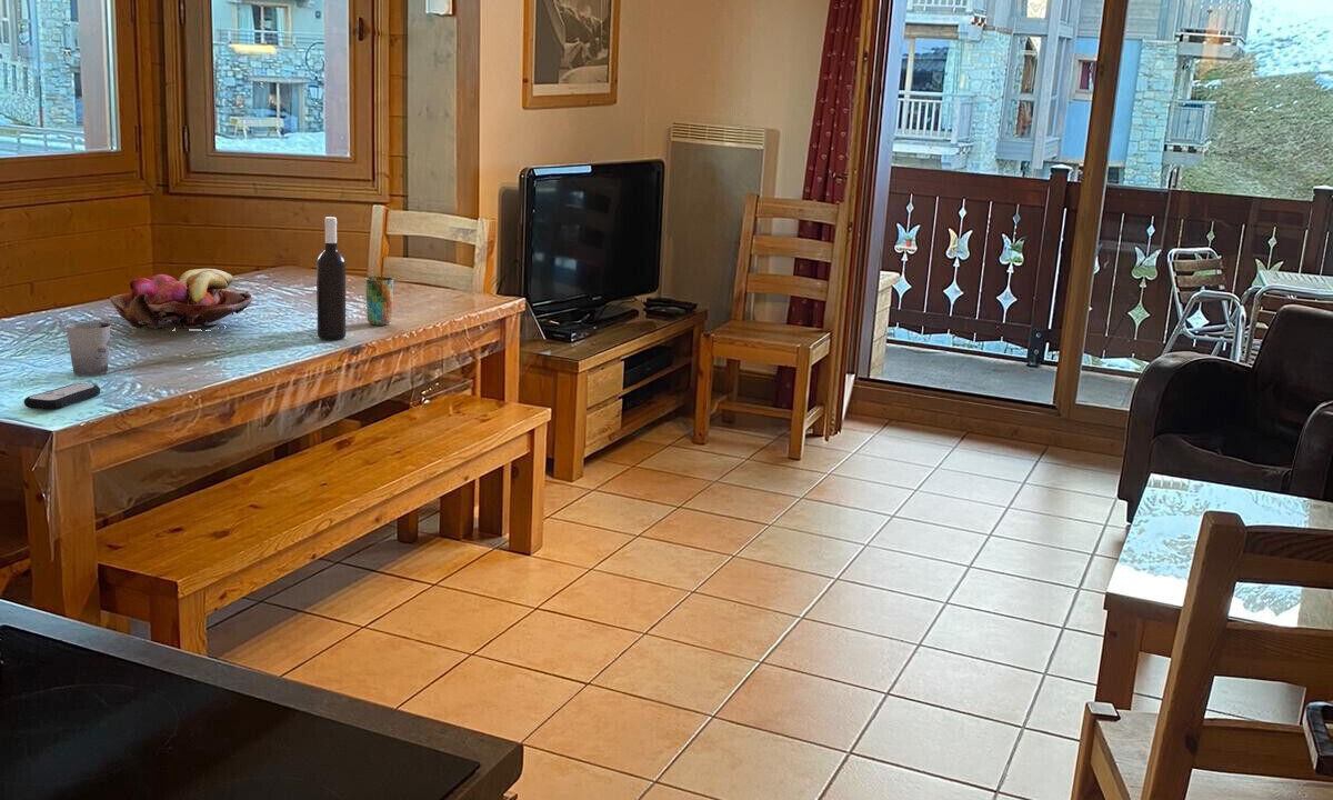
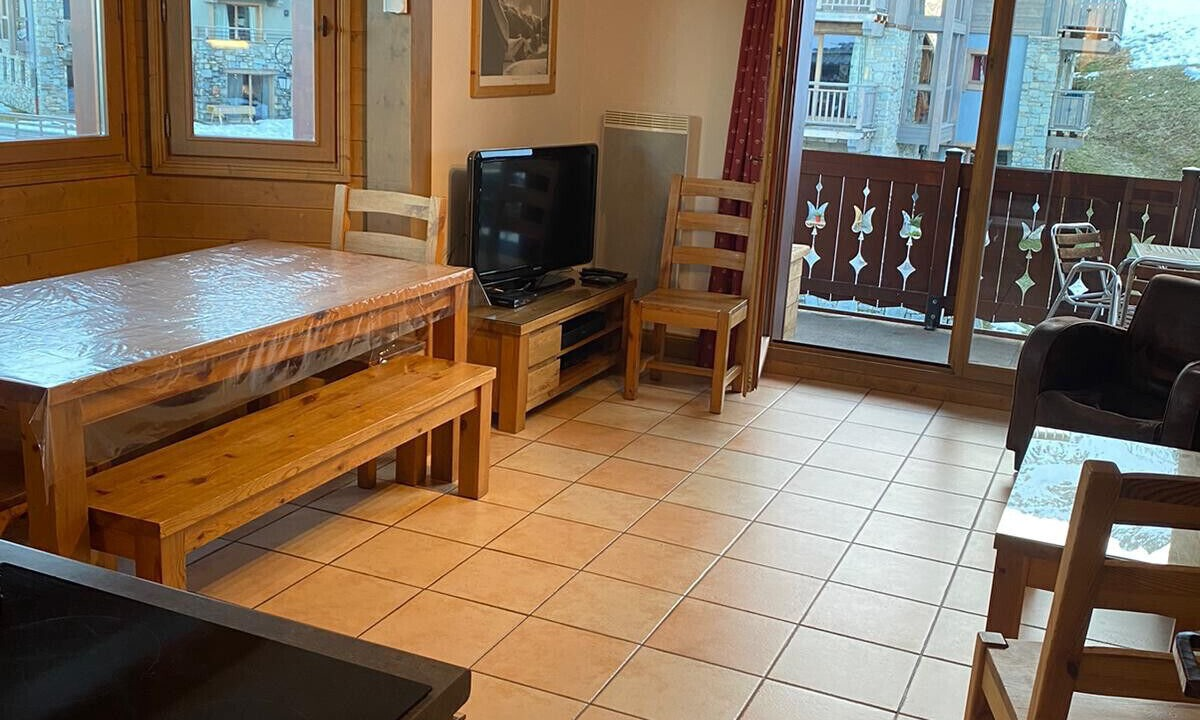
- fruit basket (183, 297)
- cup (93, 347)
- wine bottle (331, 278)
- cup (379, 301)
- remote control (64, 396)
